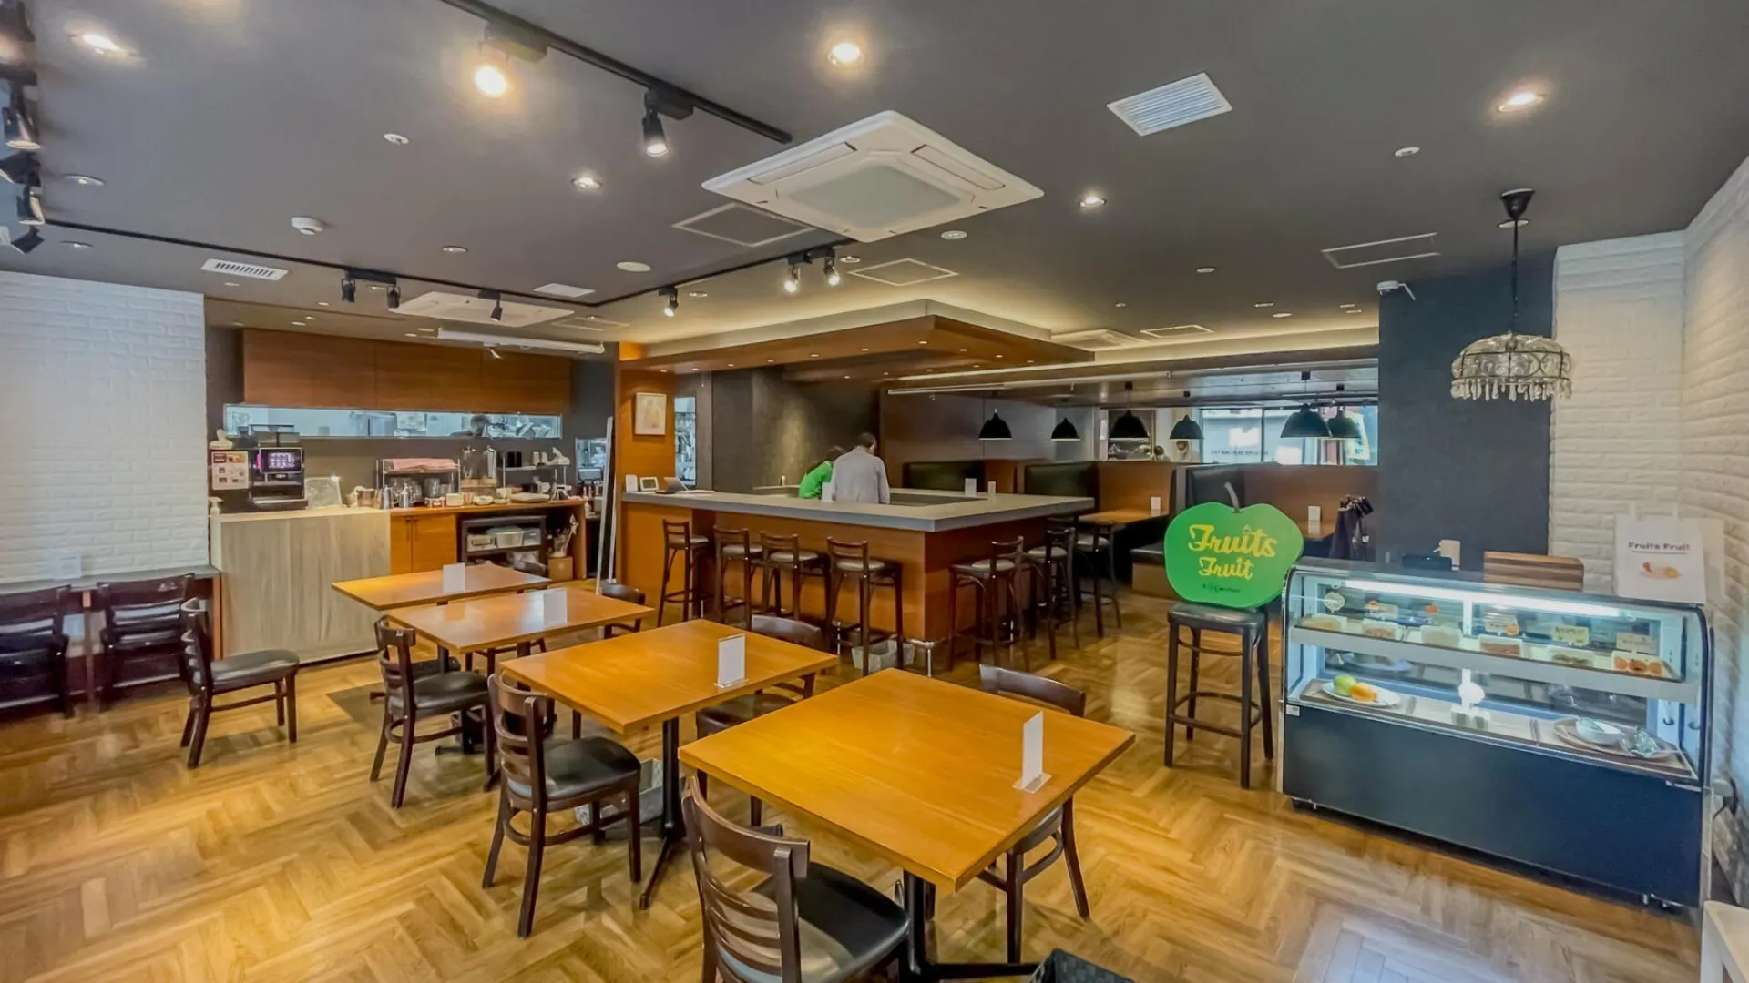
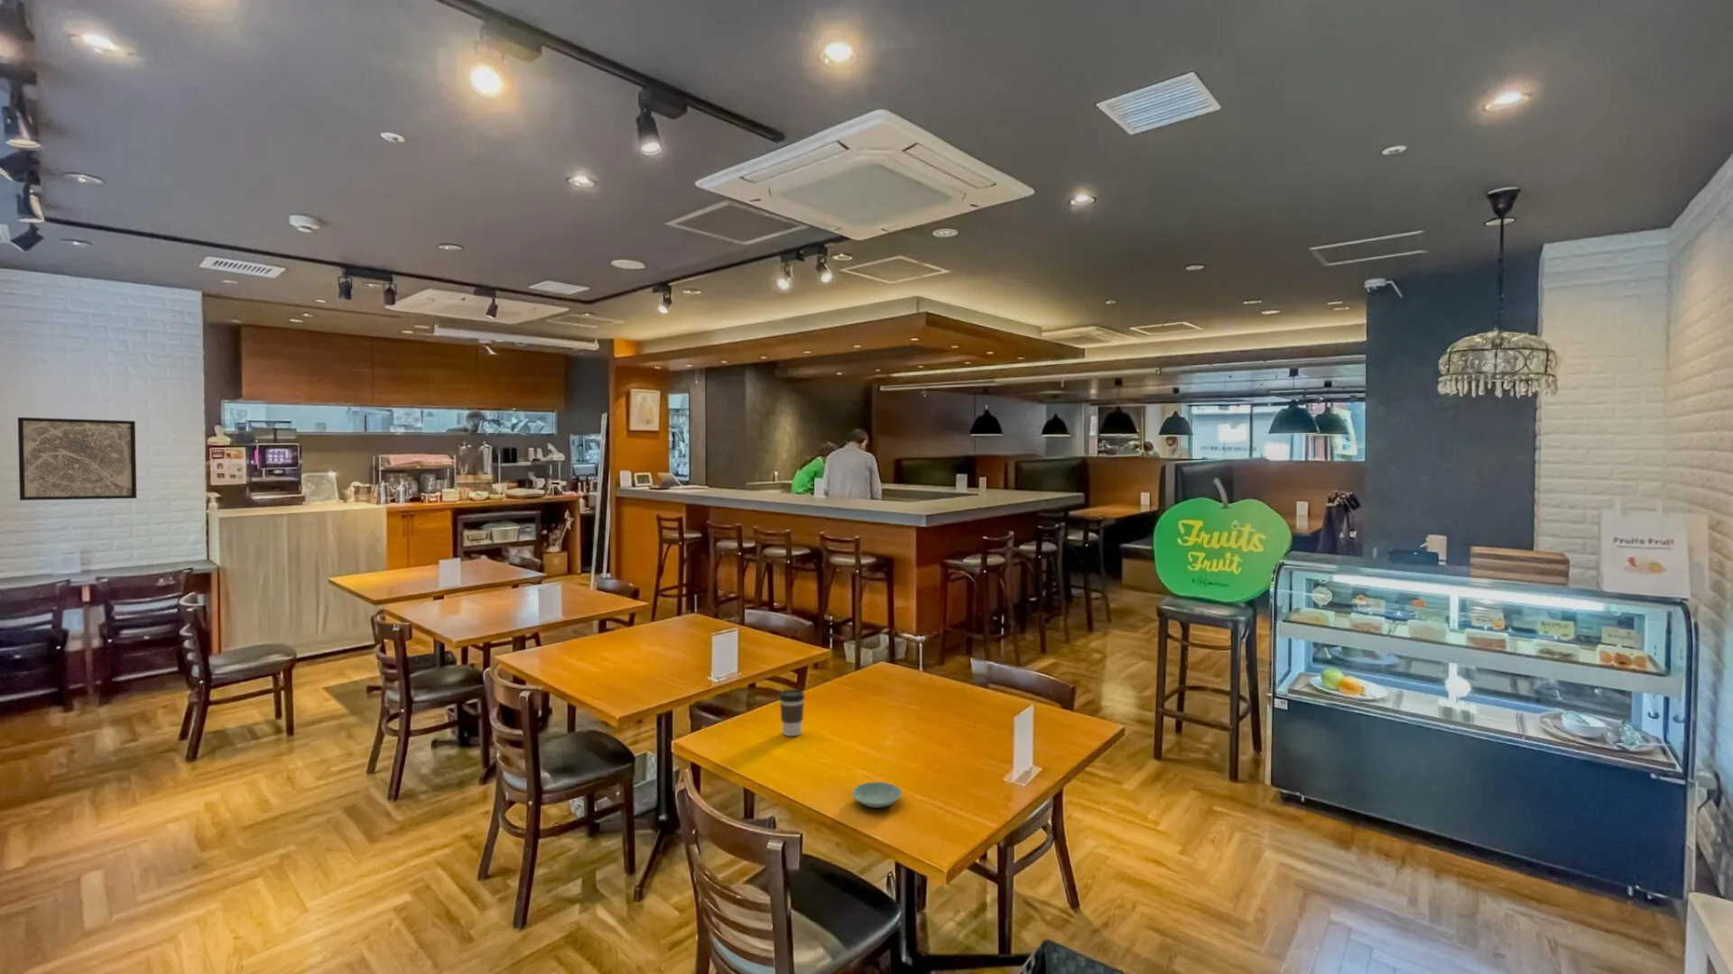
+ saucer (876, 797)
+ wall art (80, 459)
+ coffee cup (792, 712)
